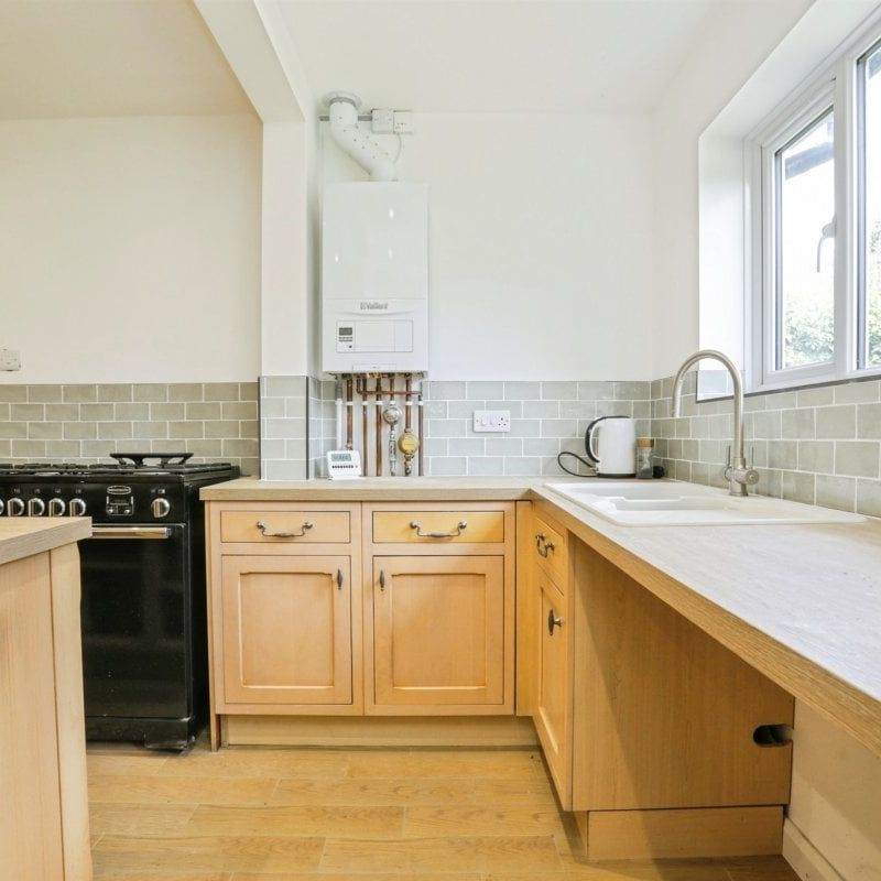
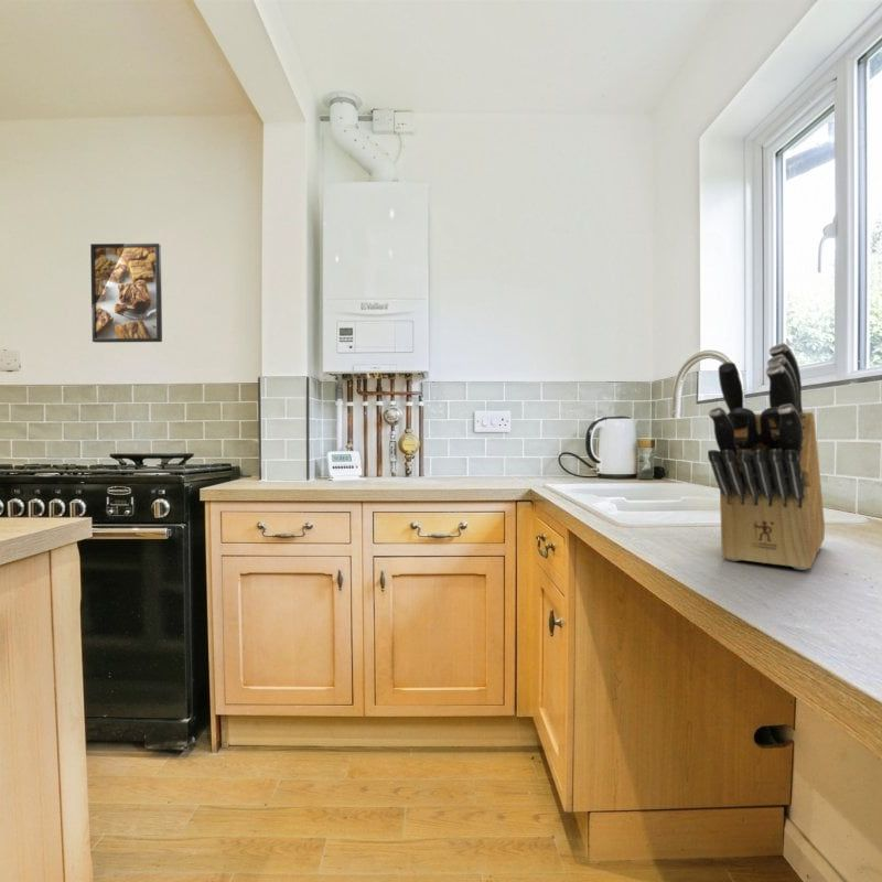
+ knife block (771, 454)
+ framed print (126, 292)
